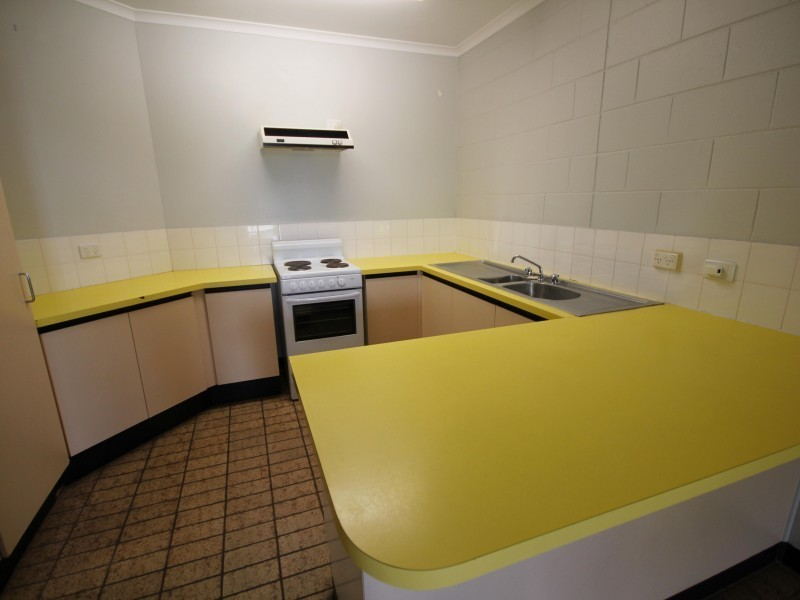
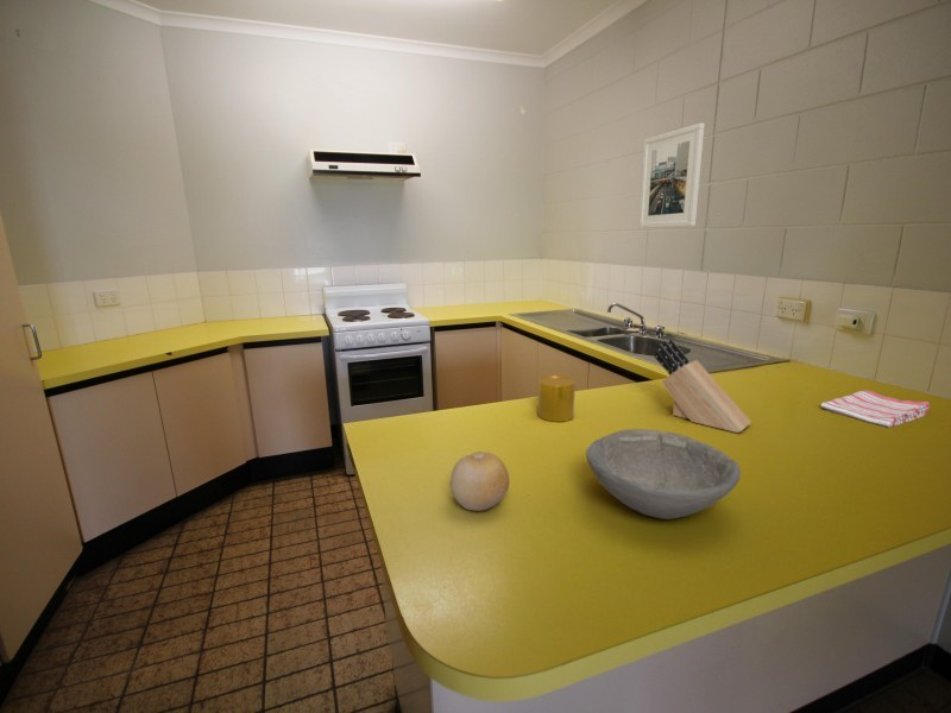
+ dish towel (874, 405)
+ cup (555, 398)
+ knife block (699, 381)
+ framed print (668, 181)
+ bowl (657, 480)
+ fruit (479, 480)
